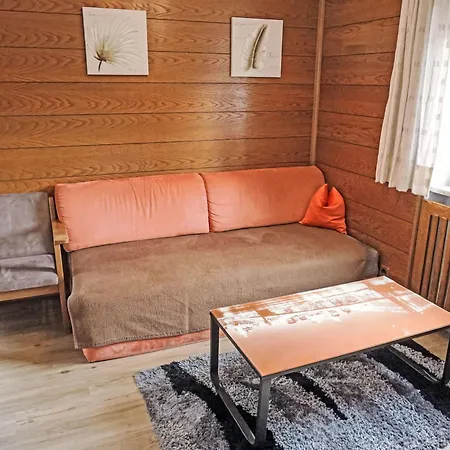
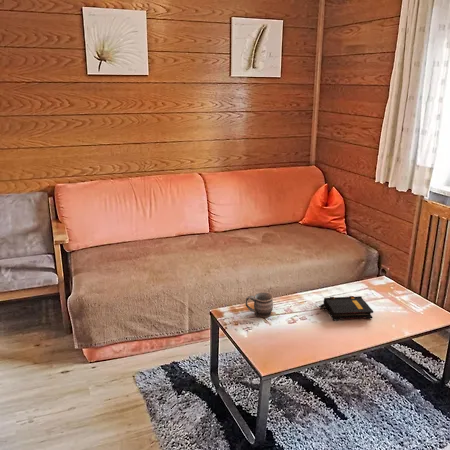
+ mug (259, 305)
+ book (344, 306)
